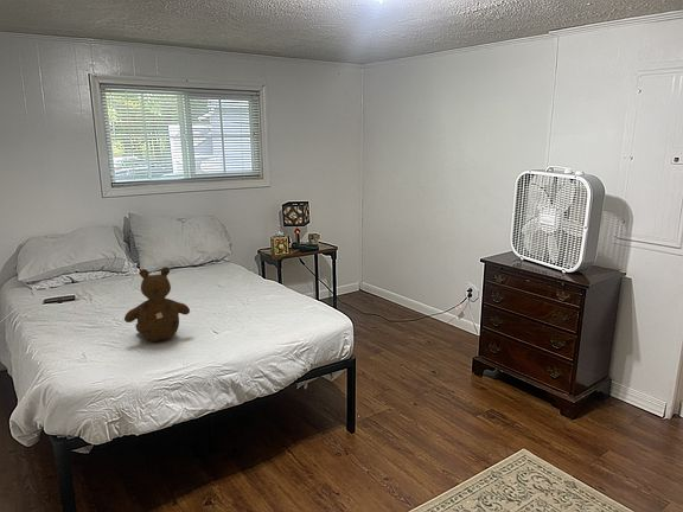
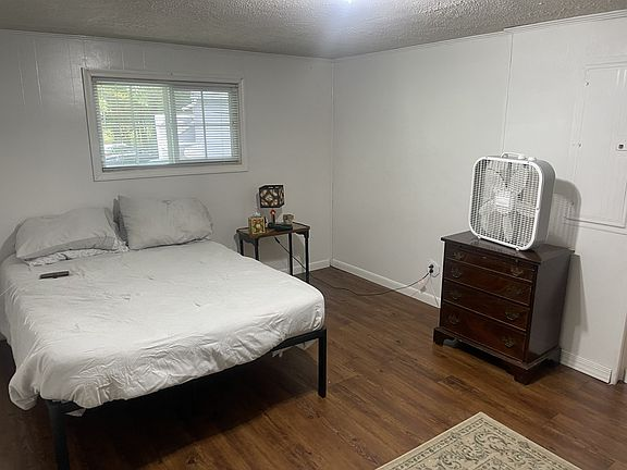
- teddy bear (155, 301)
